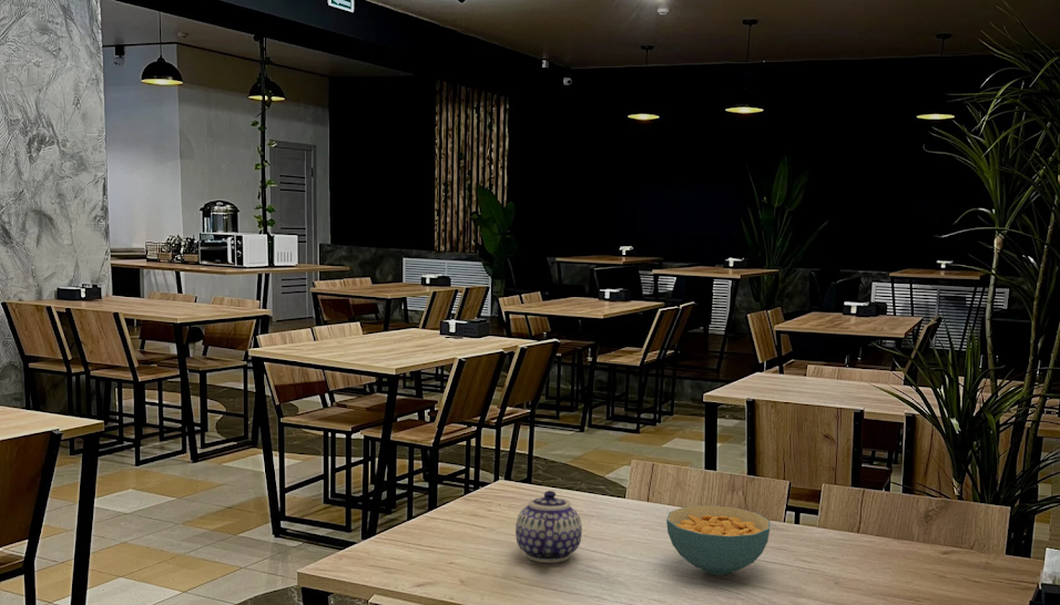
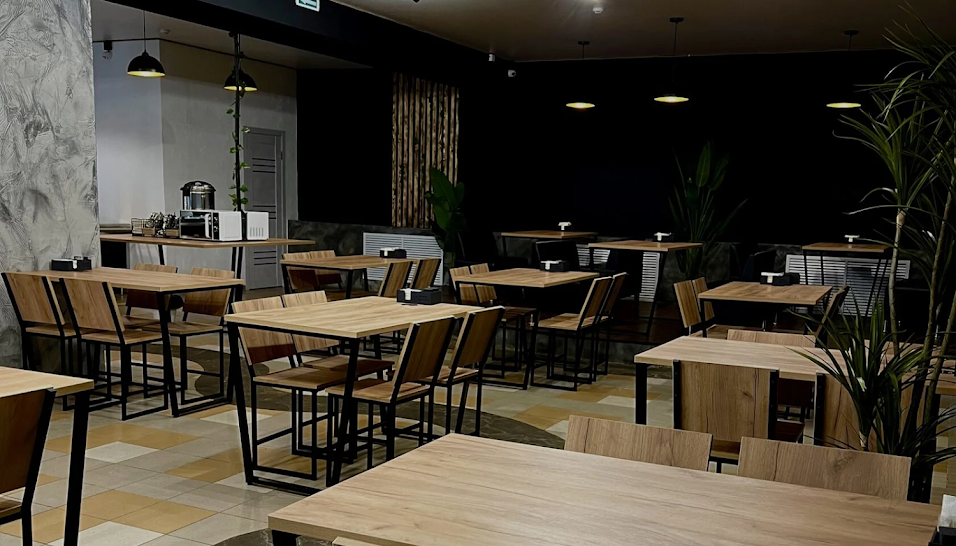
- cereal bowl (717, 544)
- teapot (548, 523)
